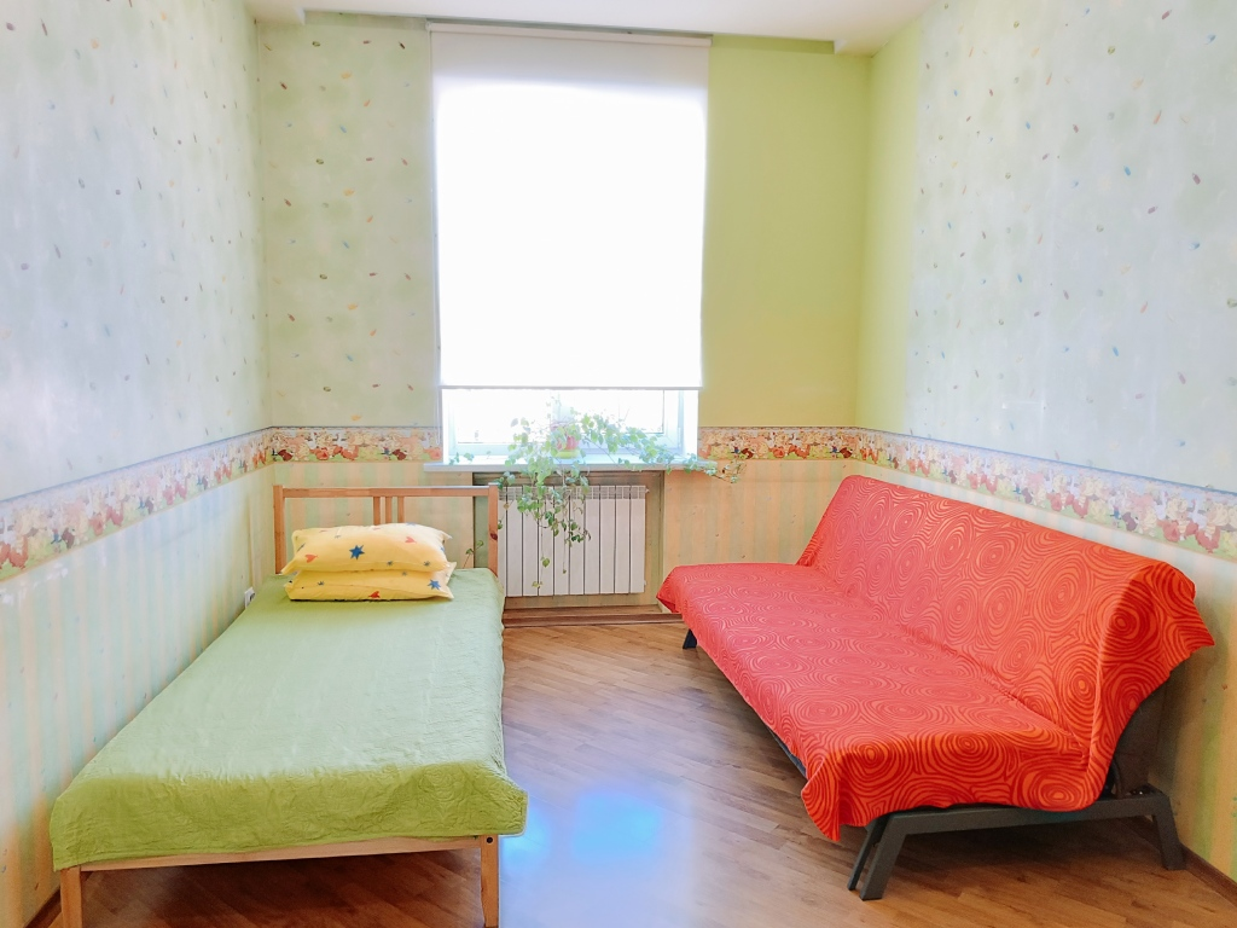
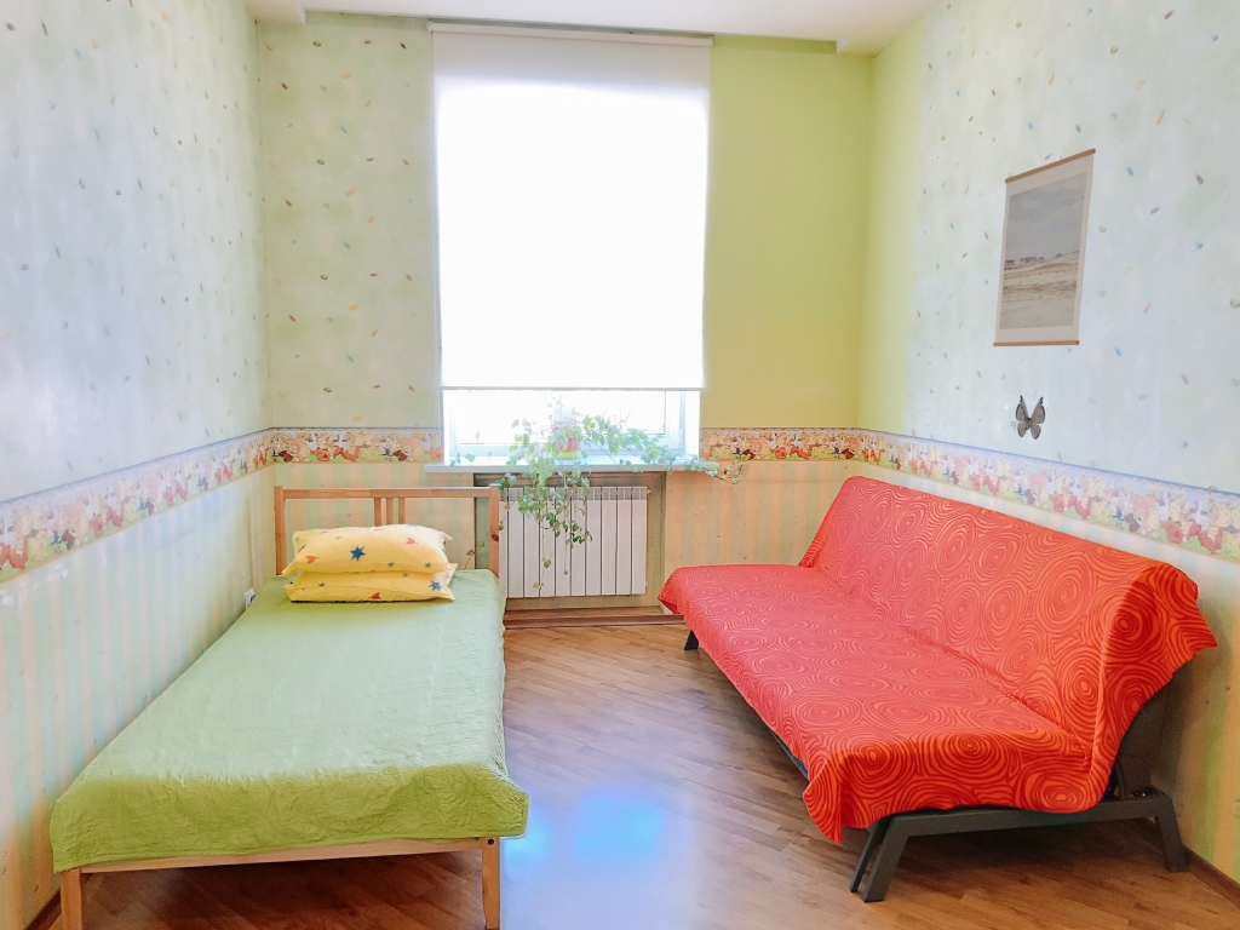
+ wall art (1039, 256)
+ decorative butterfly (1026, 417)
